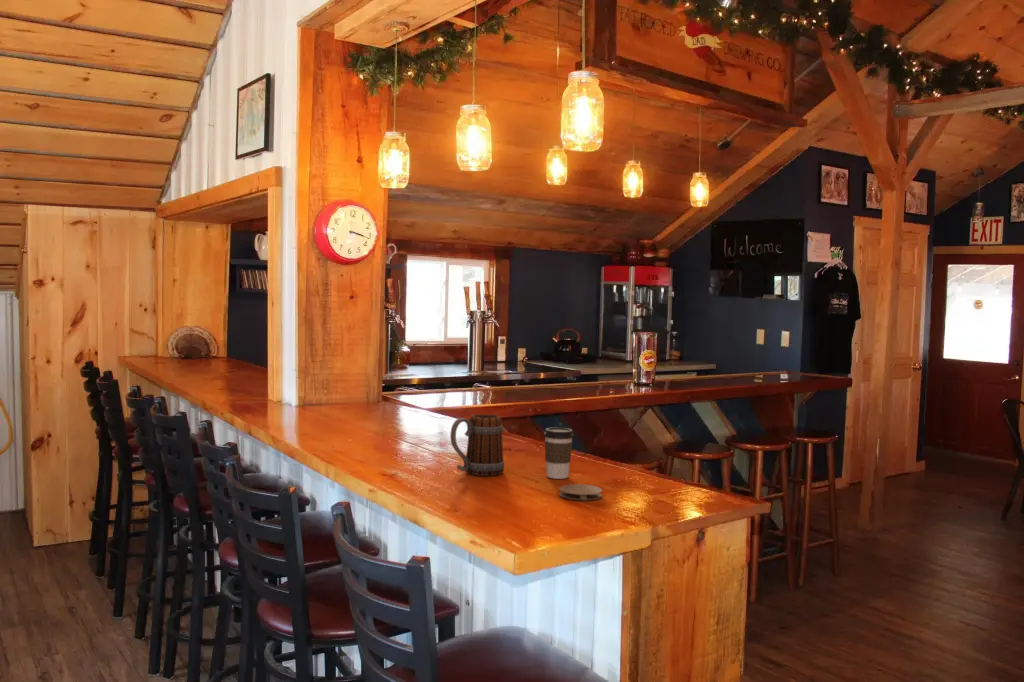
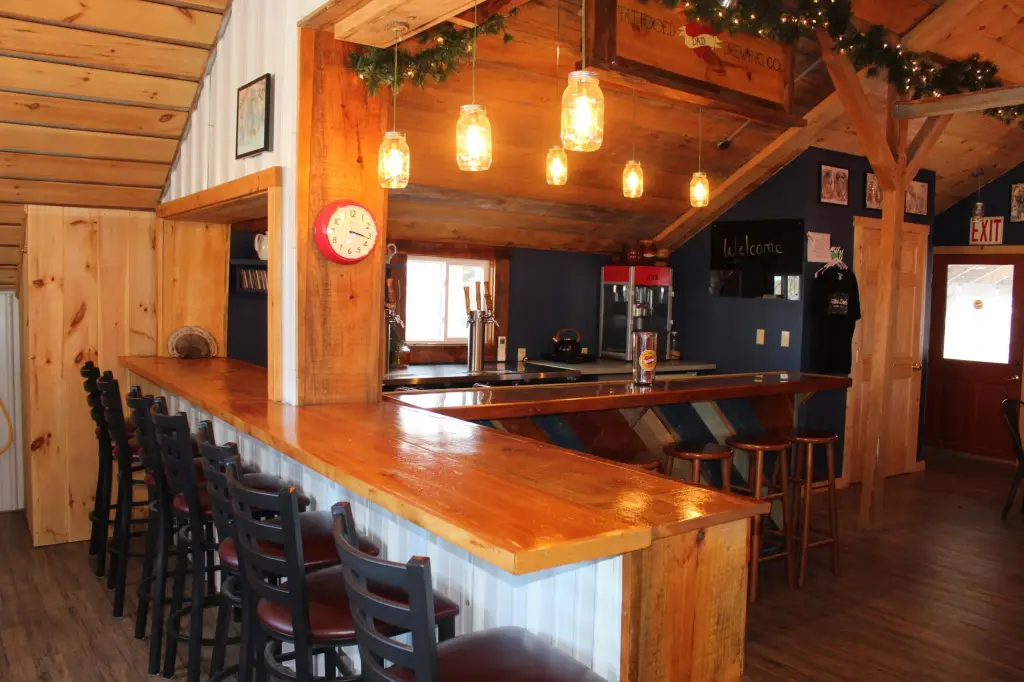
- coaster (580, 492)
- coffee cup (558, 453)
- beer mug (477, 444)
